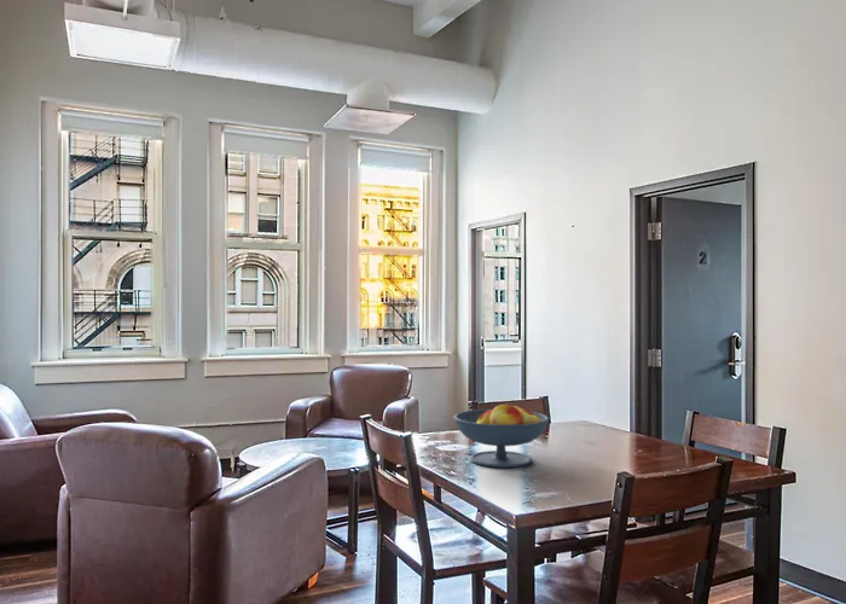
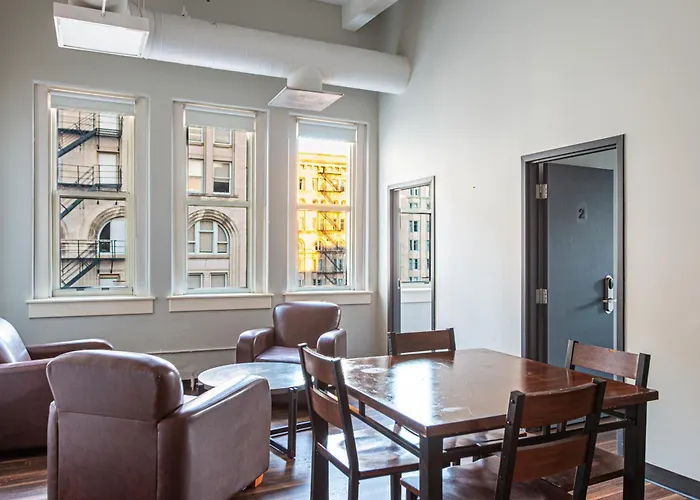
- fruit bowl (500, 430)
